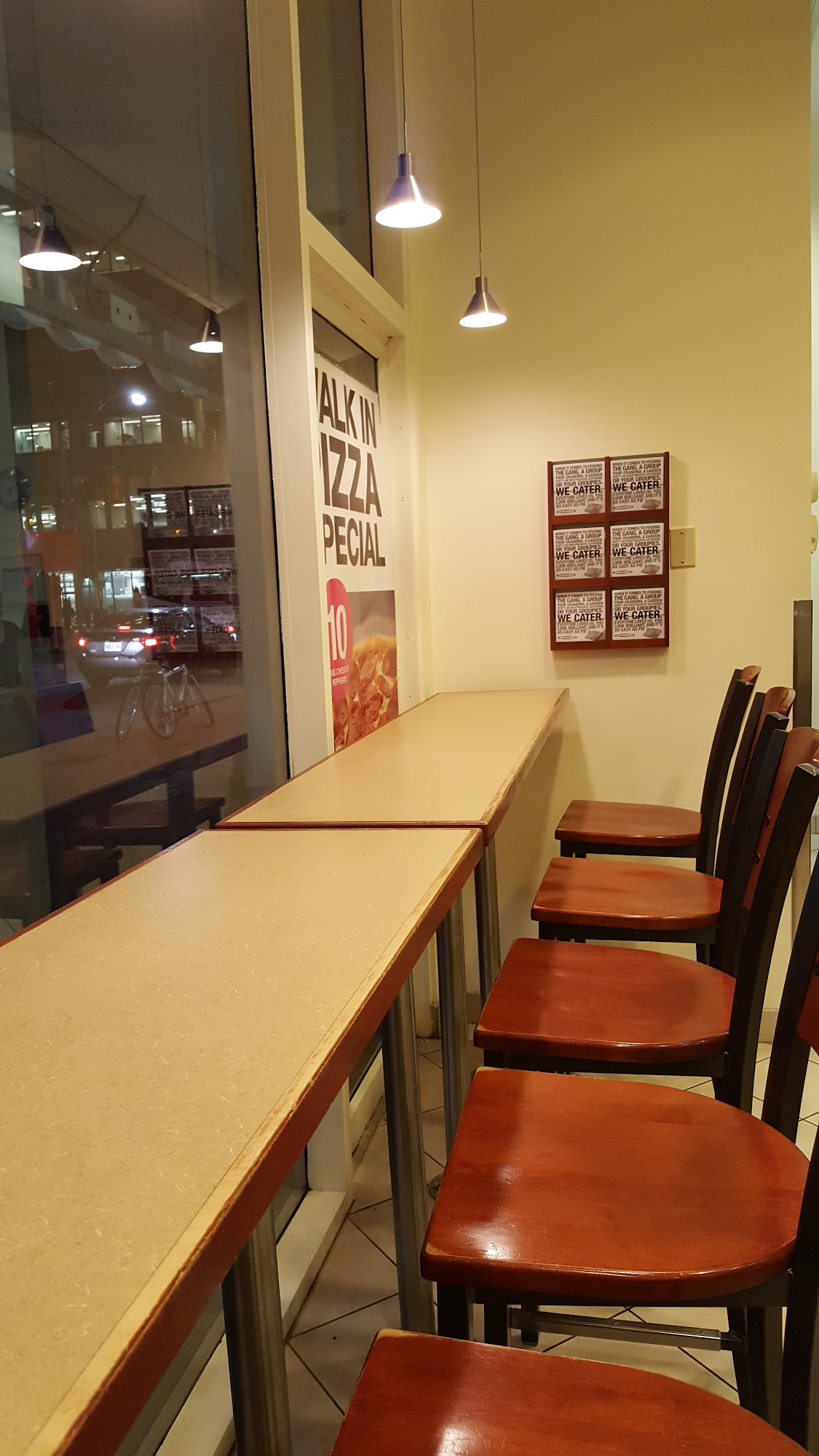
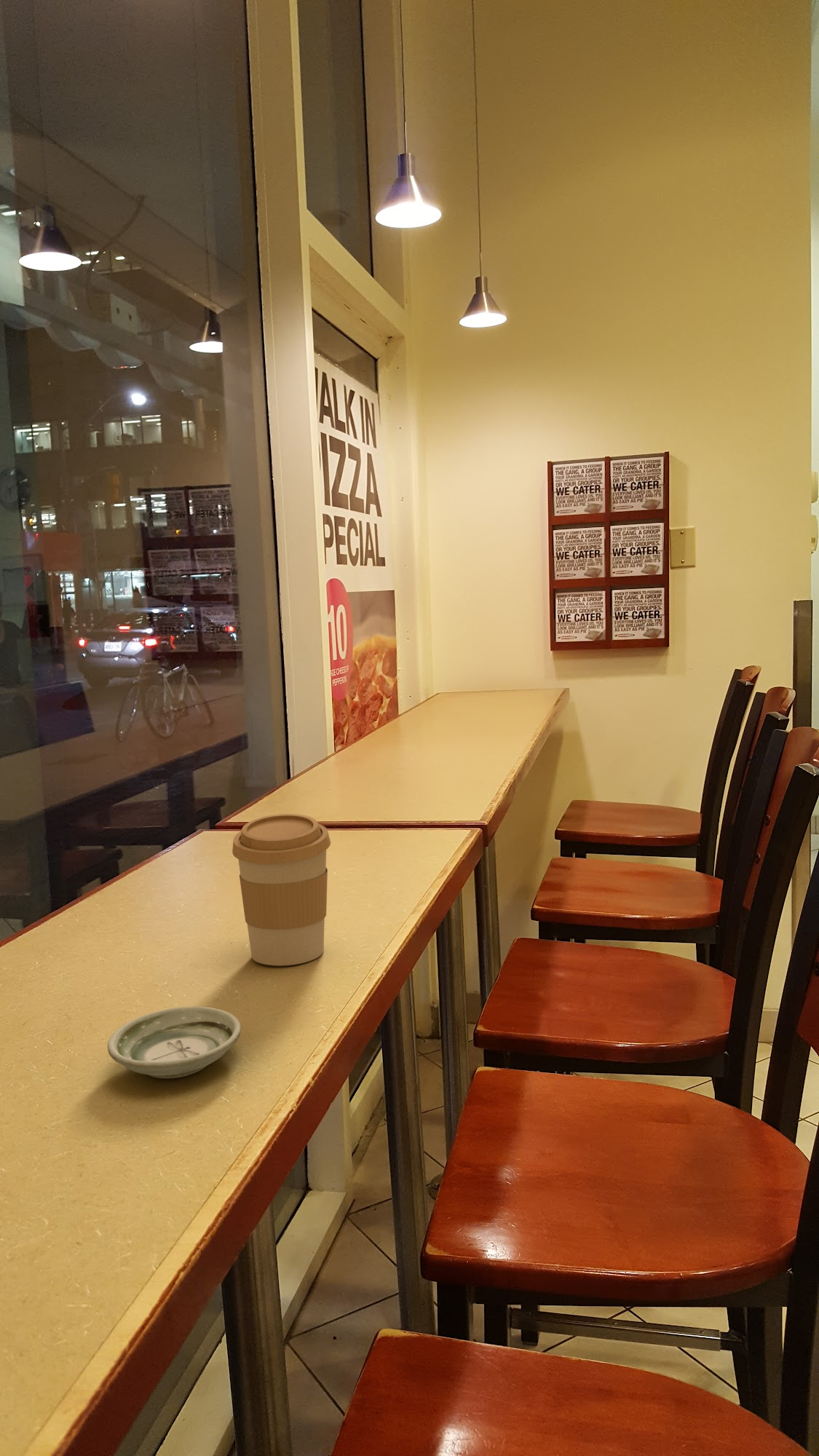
+ saucer (175, 1047)
+ coffee cup (284, 887)
